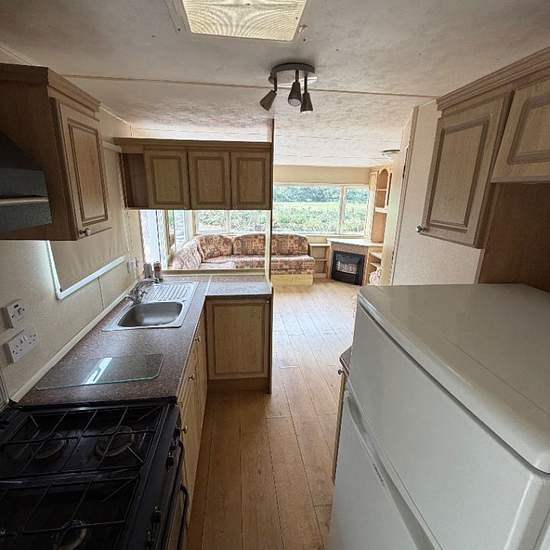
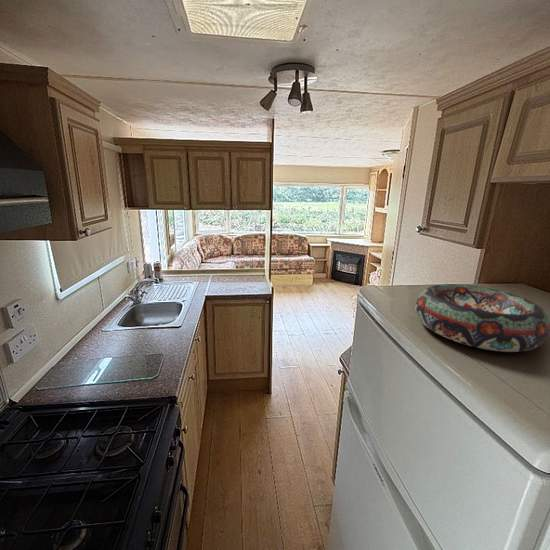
+ decorative bowl (476, 314)
